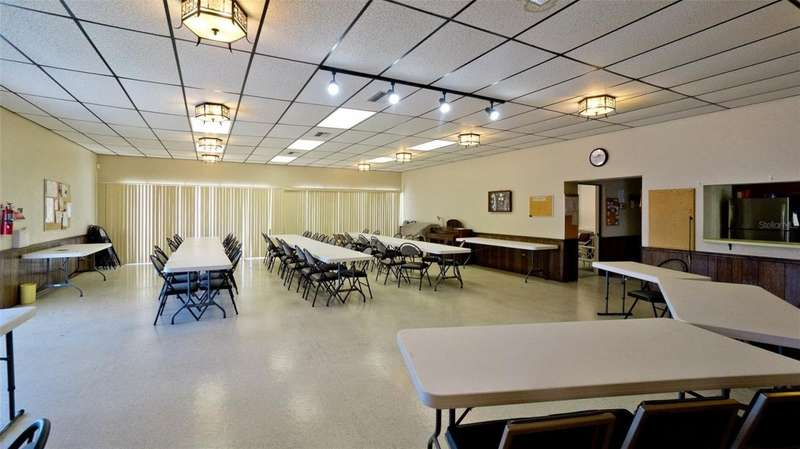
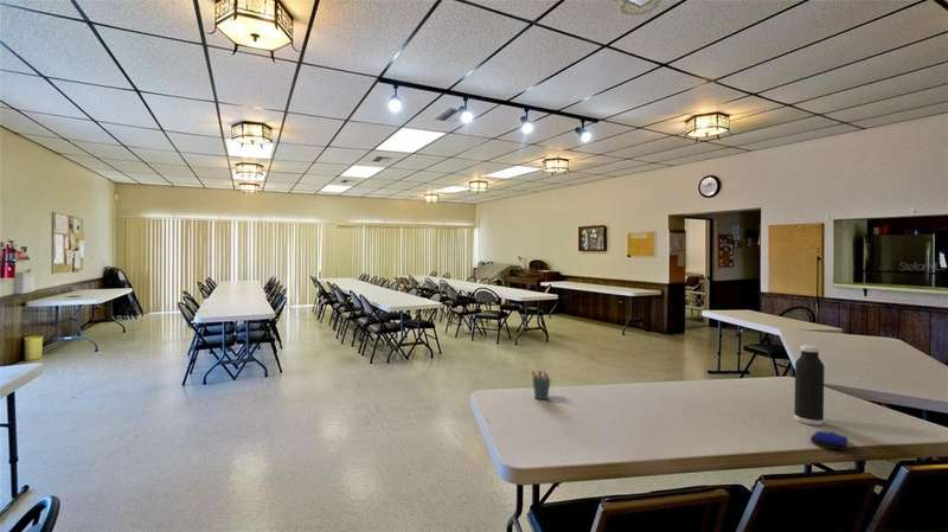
+ water bottle (809, 383)
+ pen holder (540, 383)
+ computer mouse (830, 437)
